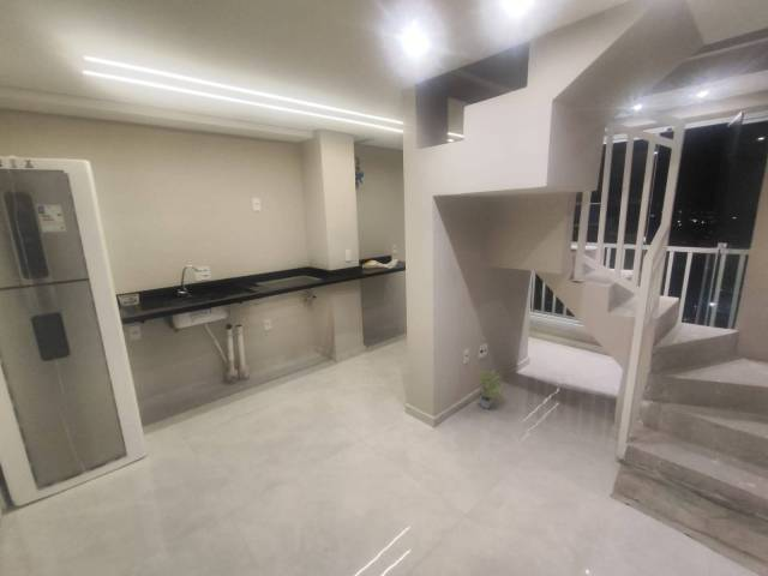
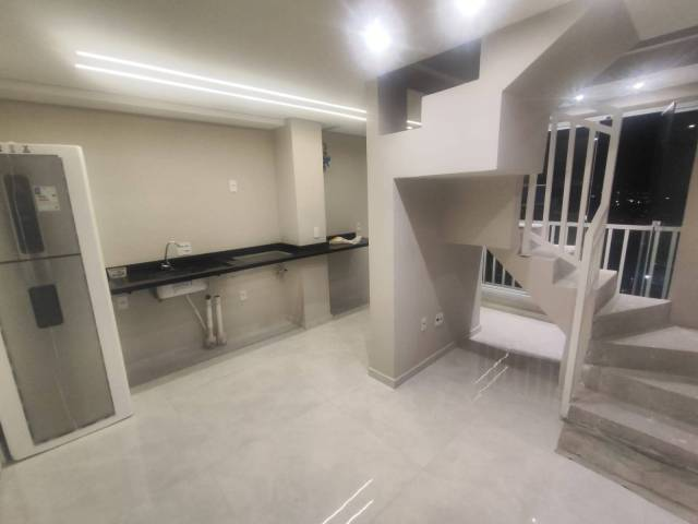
- potted plant (490, 386)
